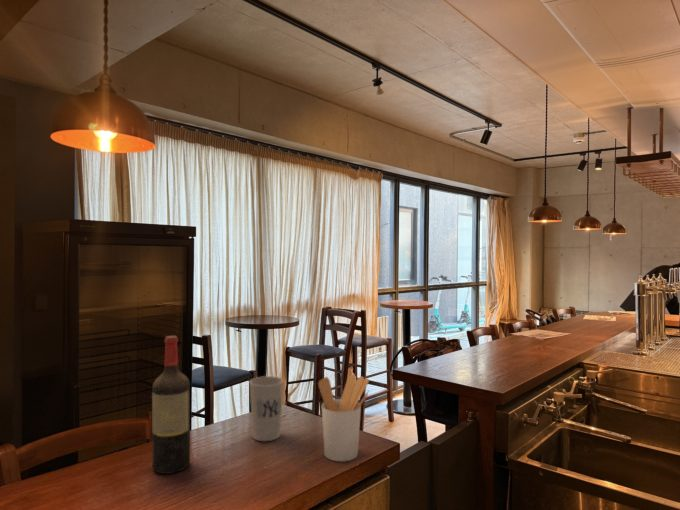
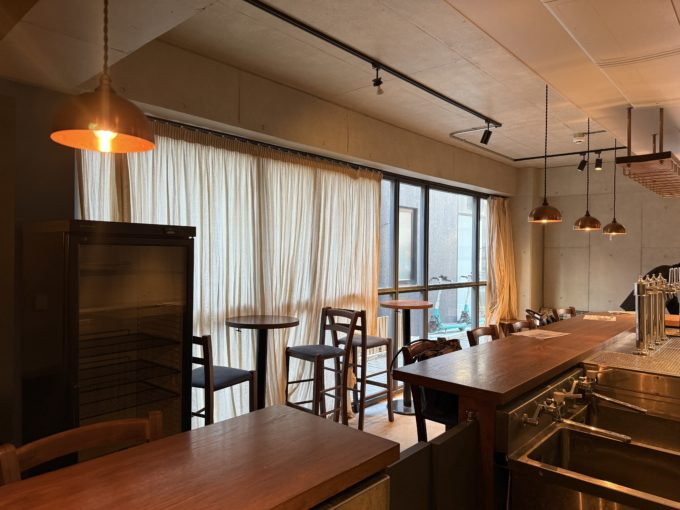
- utensil holder (346, 414)
- cup (266, 408)
- wine bottle (171, 401)
